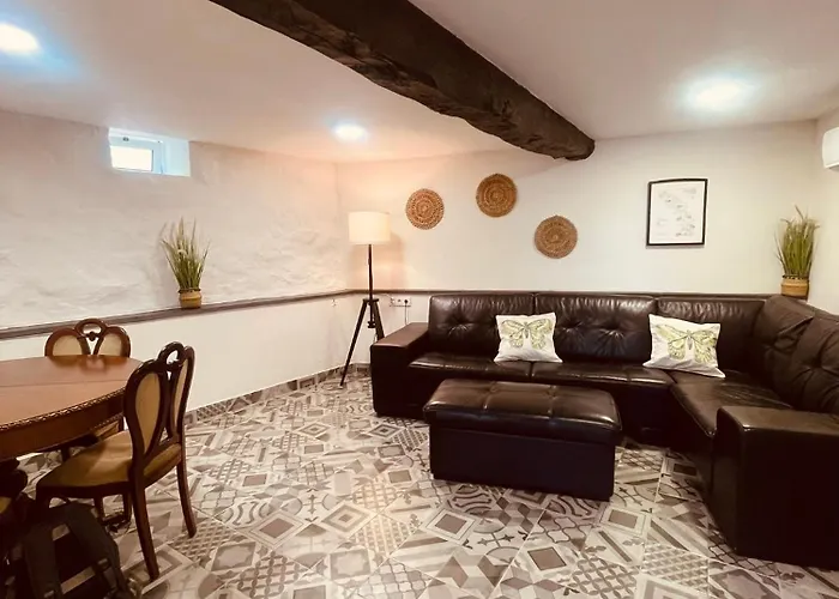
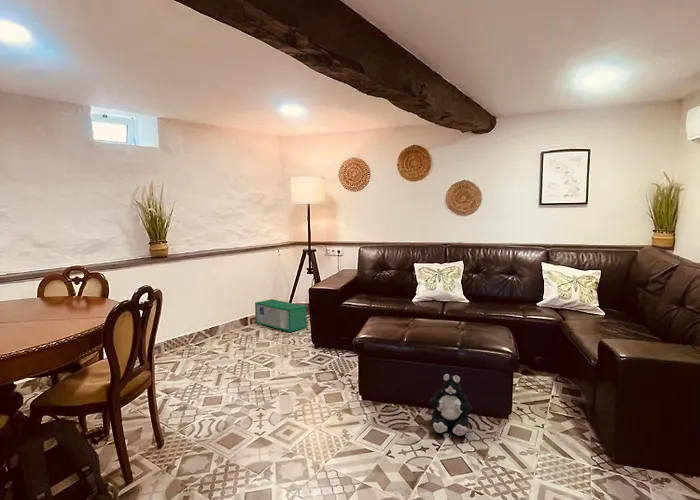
+ storage bin (280, 314)
+ plush toy (450, 402)
